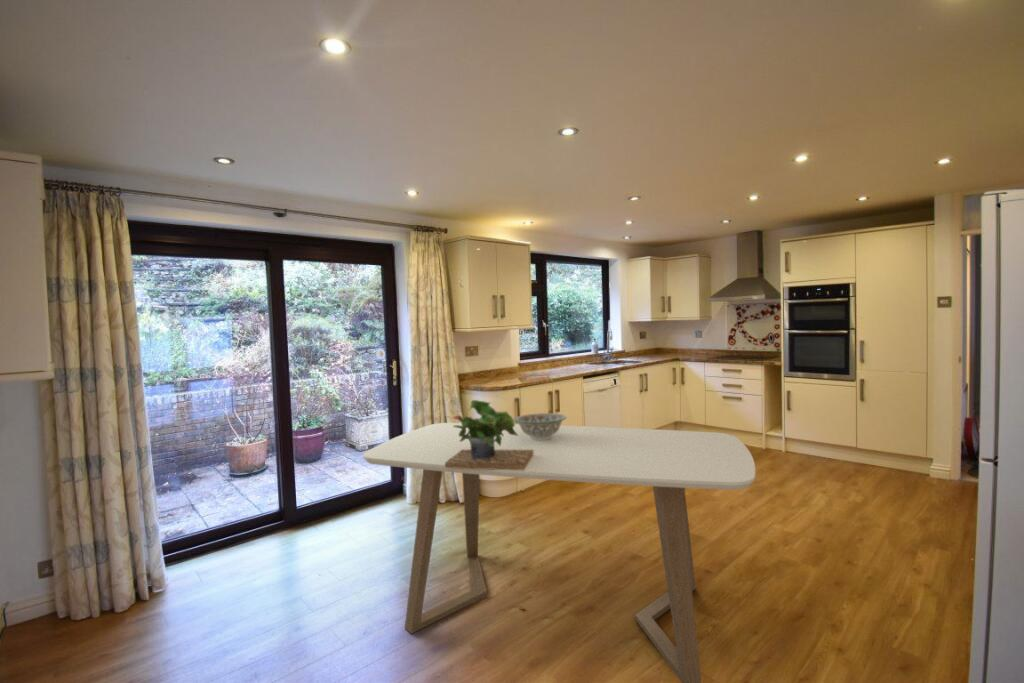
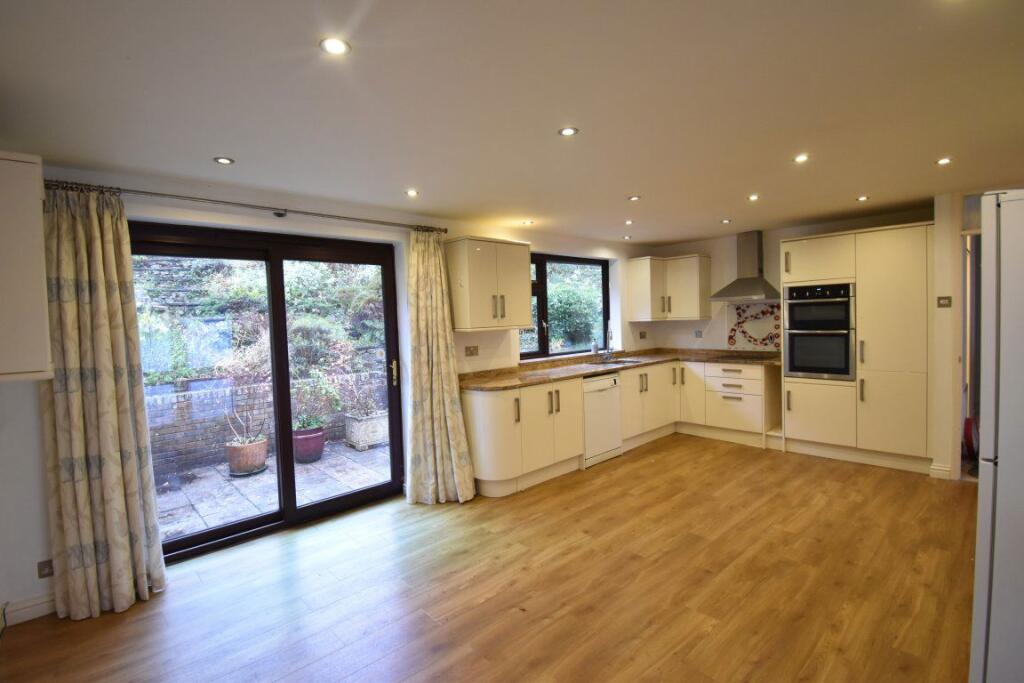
- potted plant (490, 429)
- decorative bowl (540, 426)
- dining table (560, 480)
